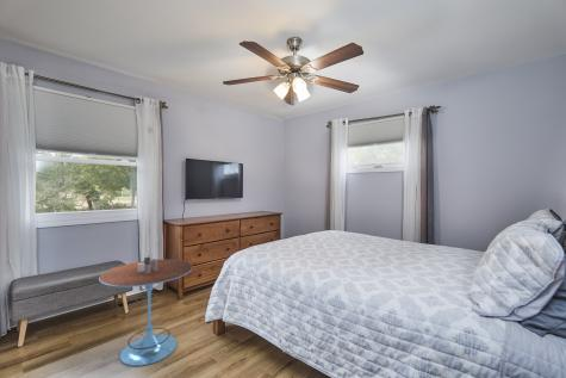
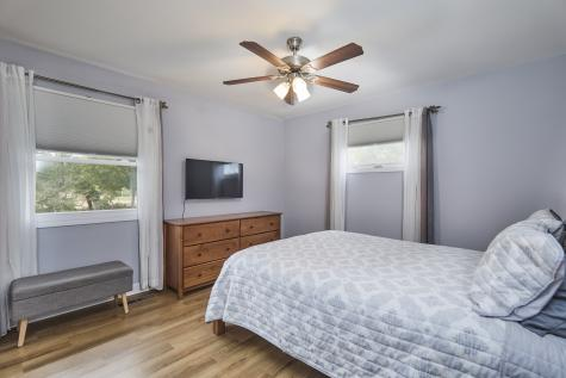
- side table (149, 302)
